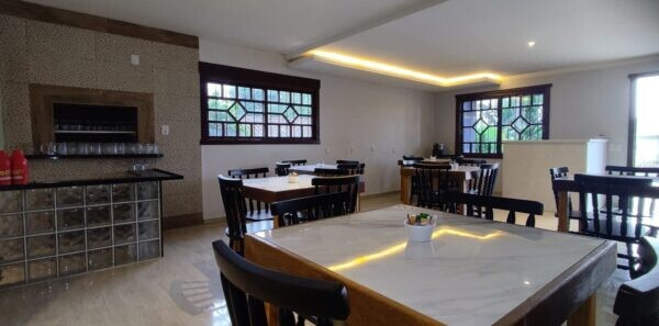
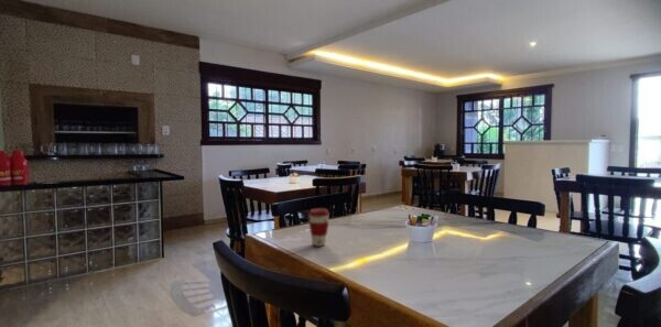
+ coffee cup (318, 227)
